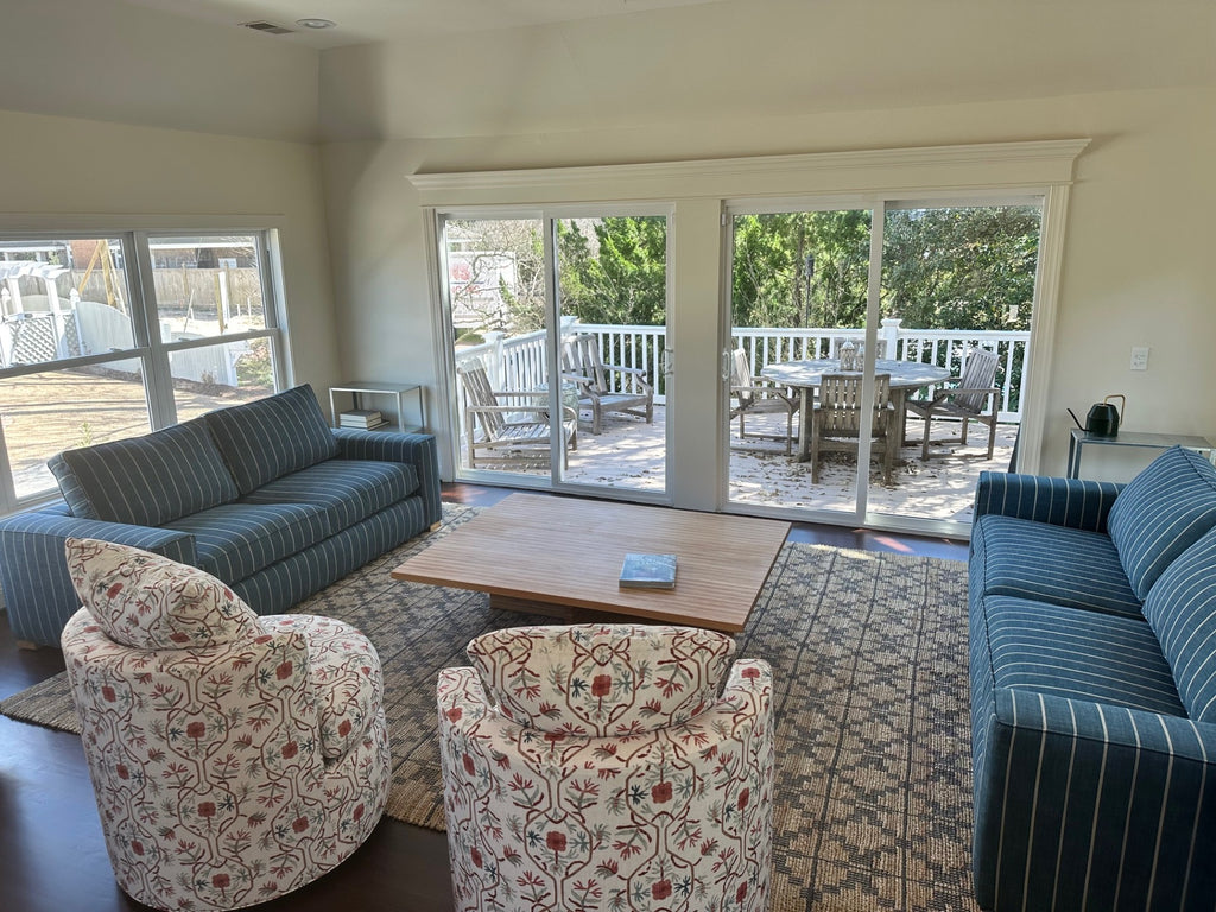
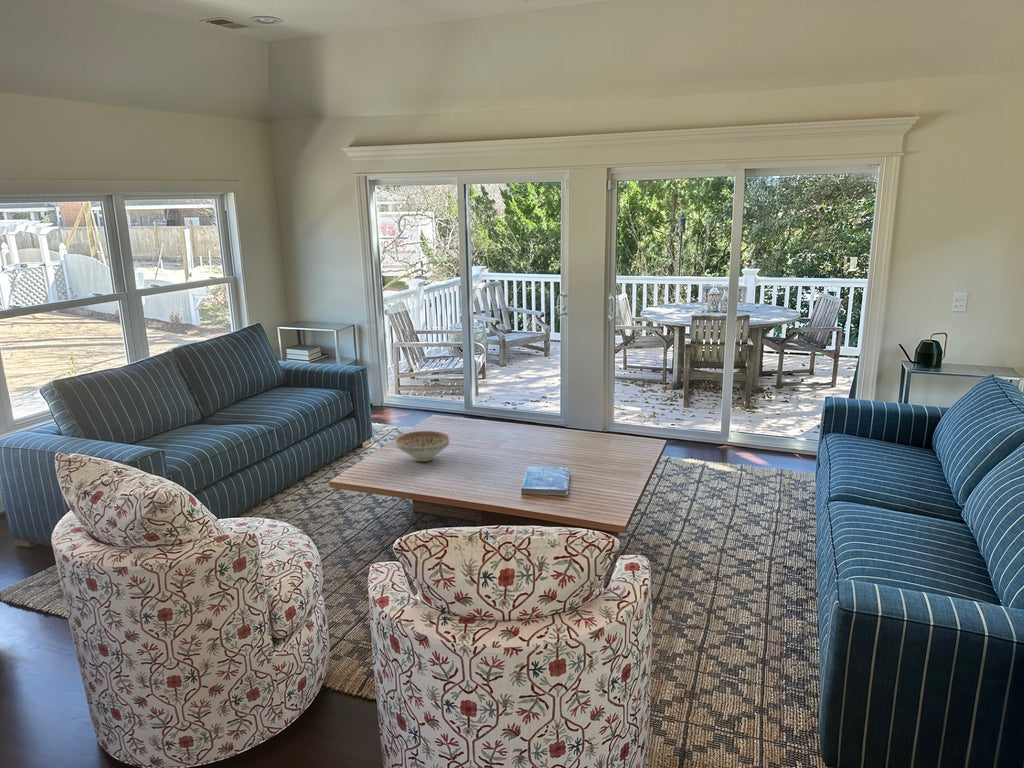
+ decorative bowl (423, 448)
